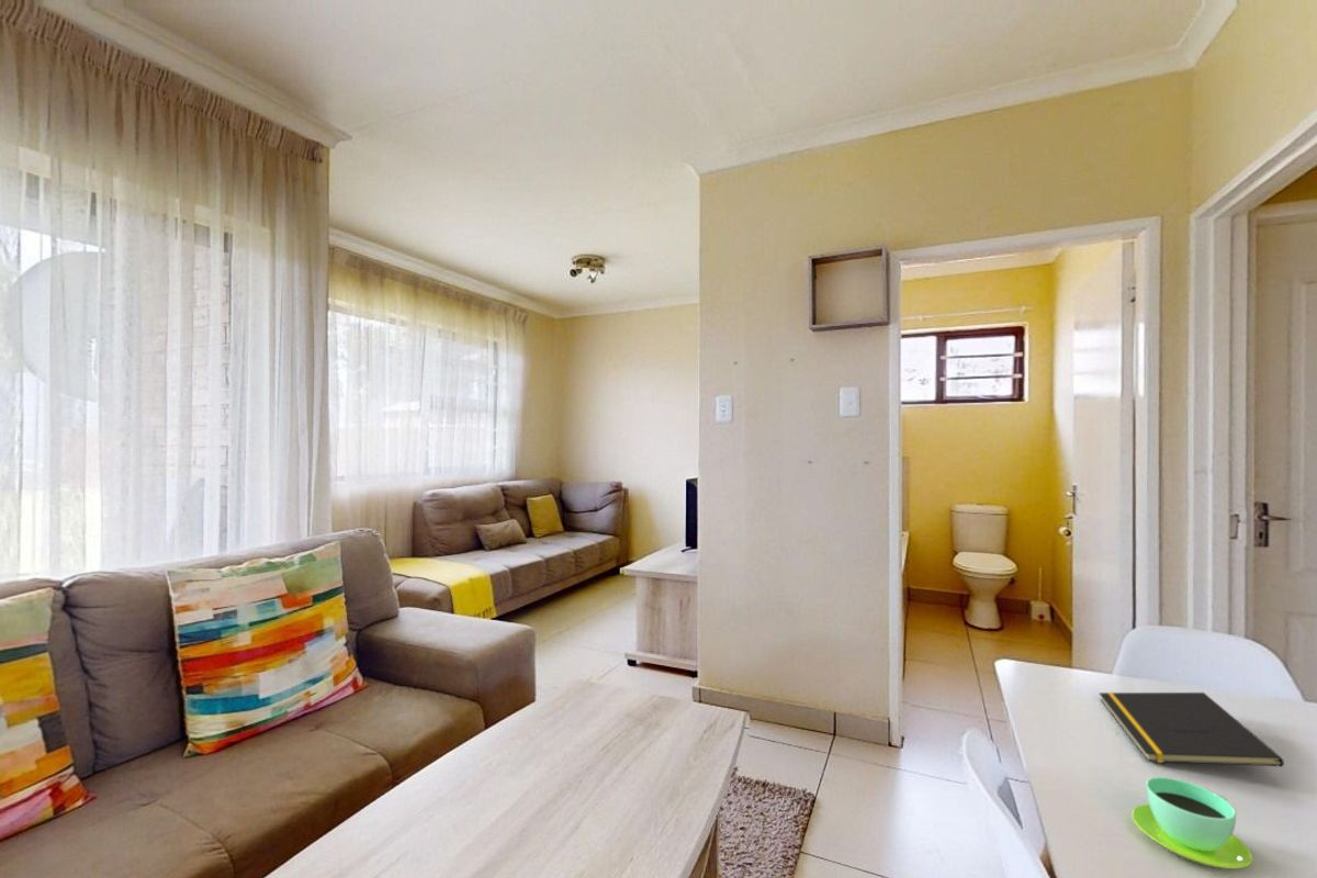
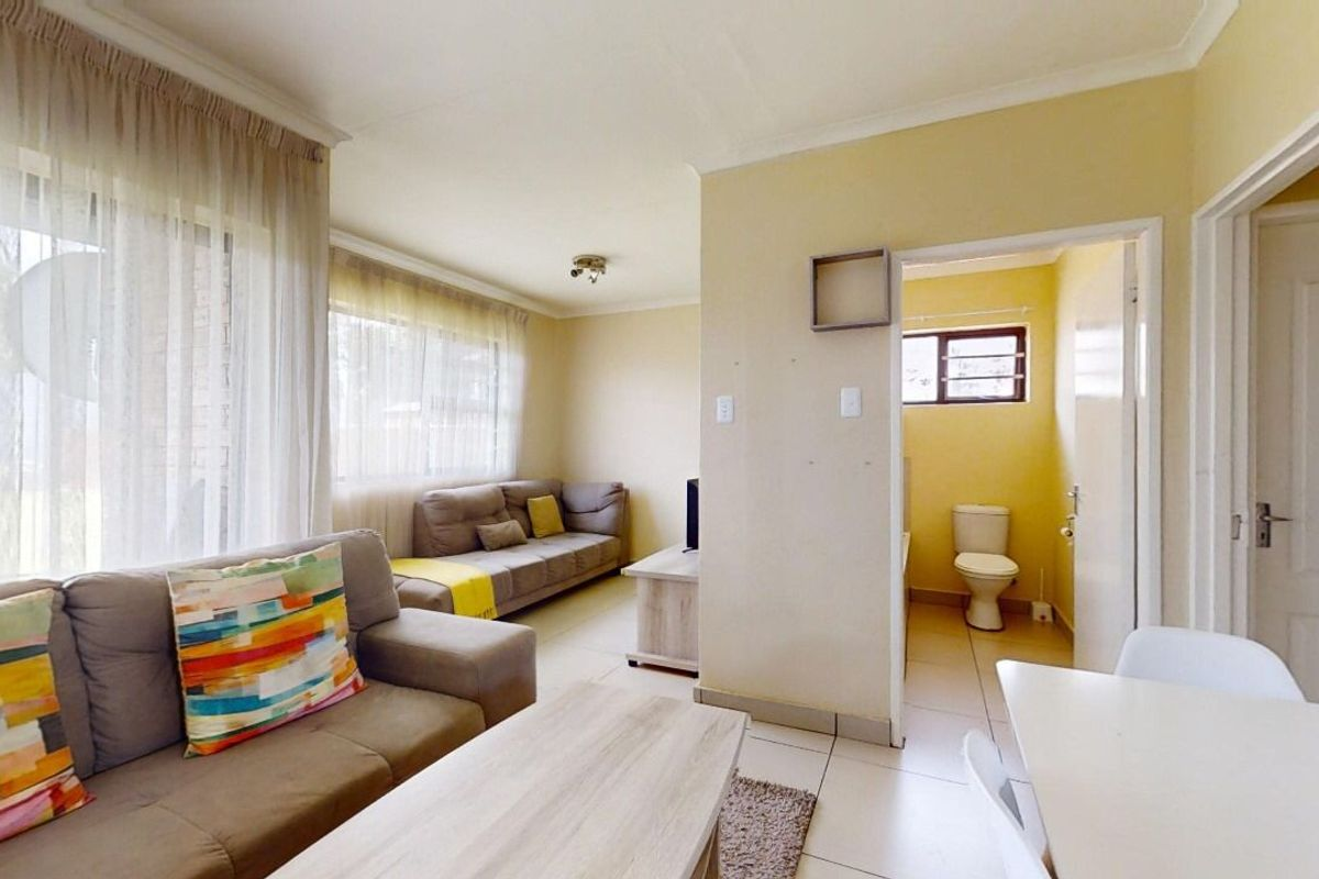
- notepad (1178, 724)
- cup (1191, 820)
